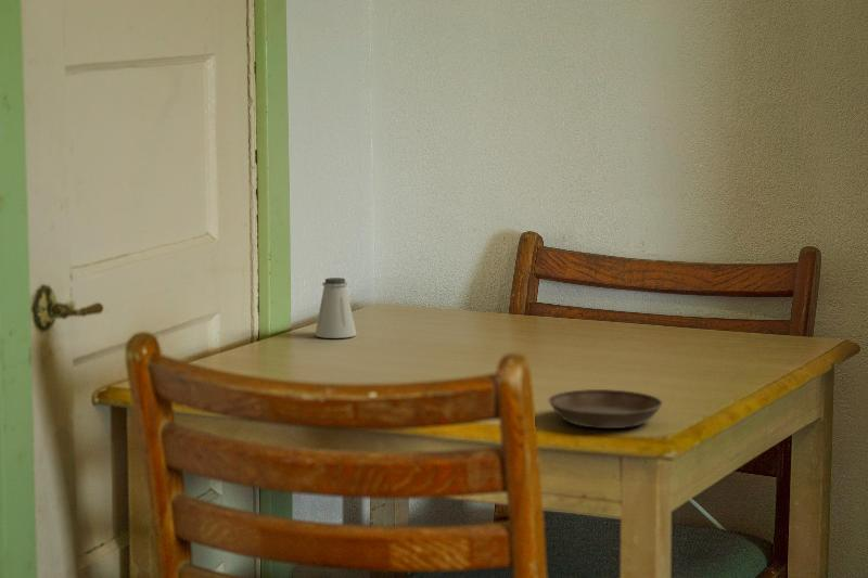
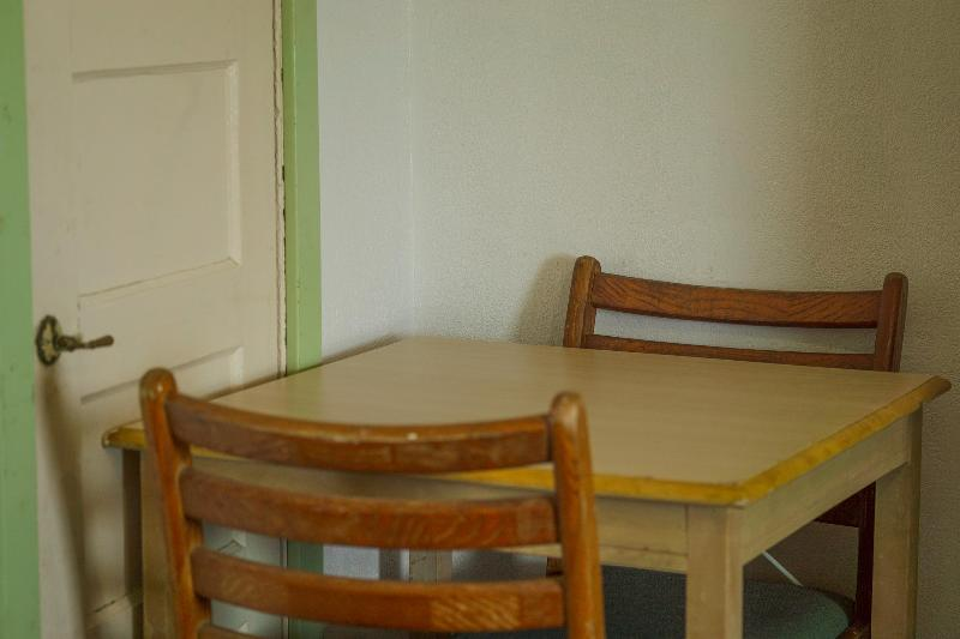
- saltshaker (335, 307)
- saucer (604, 410)
